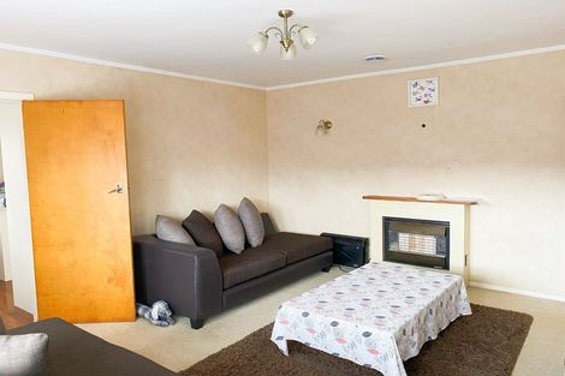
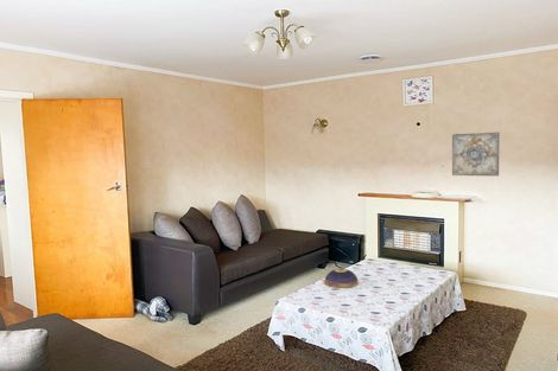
+ decorative bowl (341, 275)
+ wall art (475, 154)
